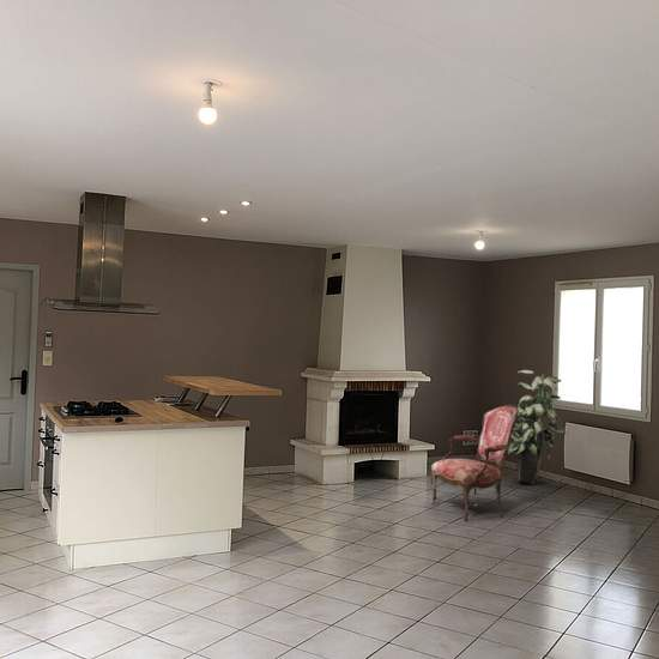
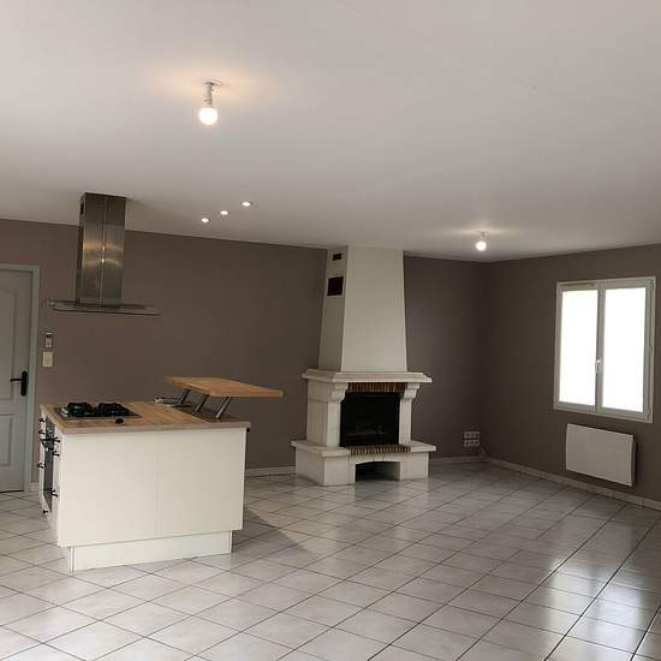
- indoor plant (531, 427)
- armchair (476, 458)
